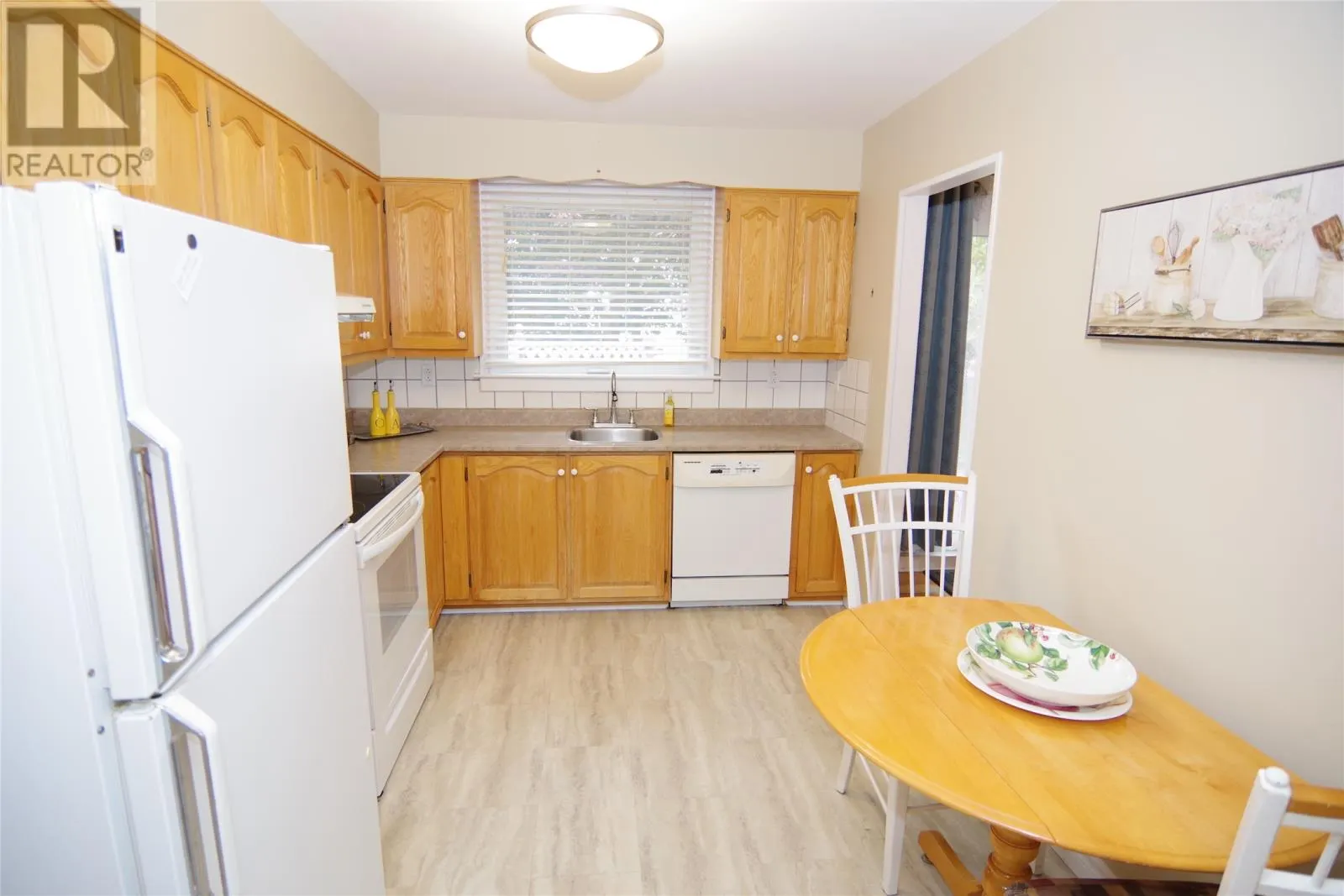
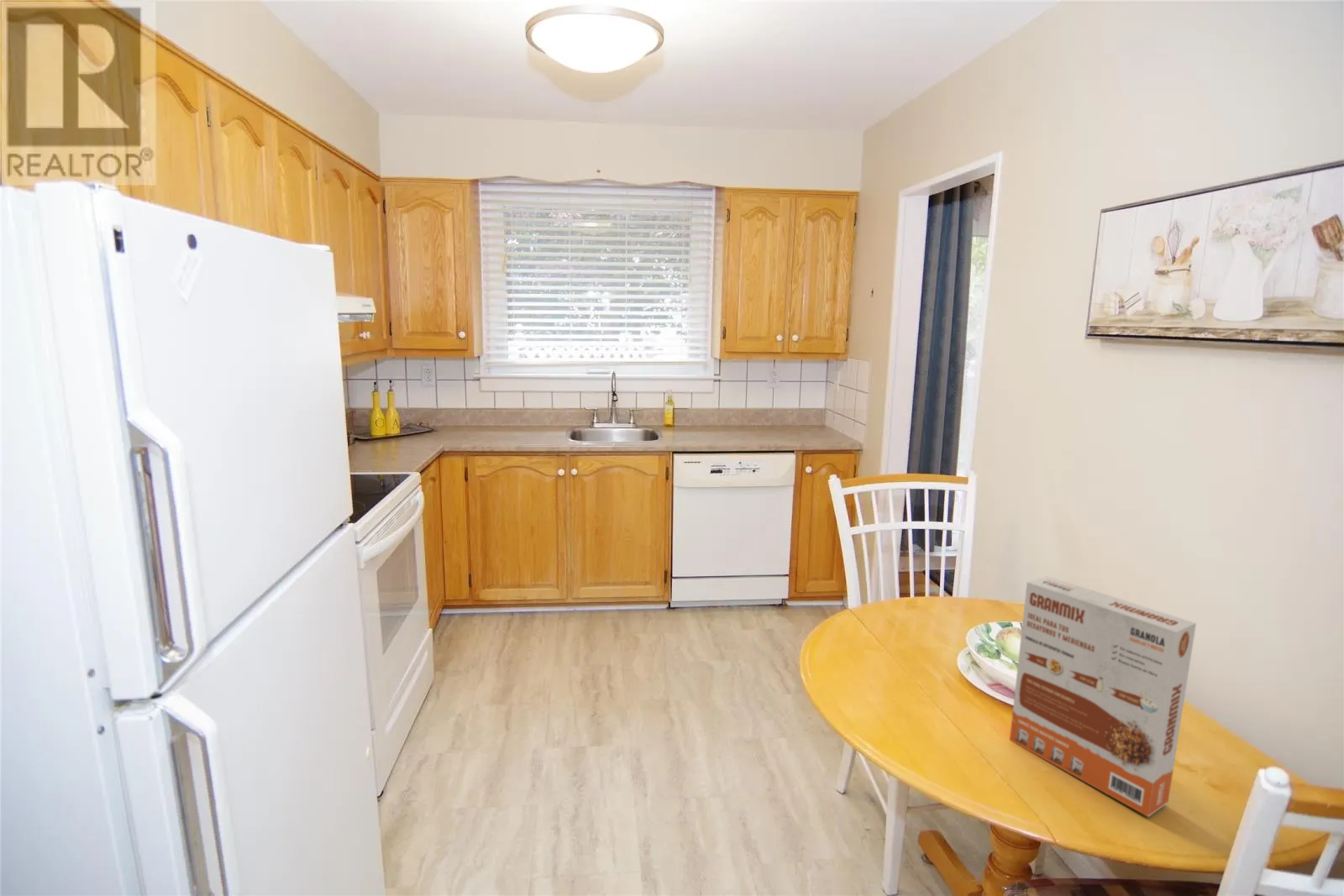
+ cereal box (1094, 687)
